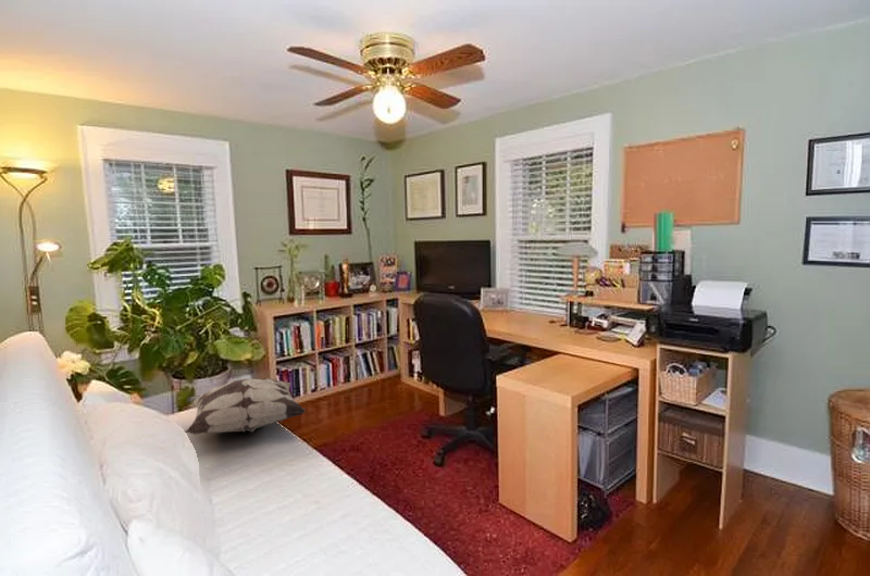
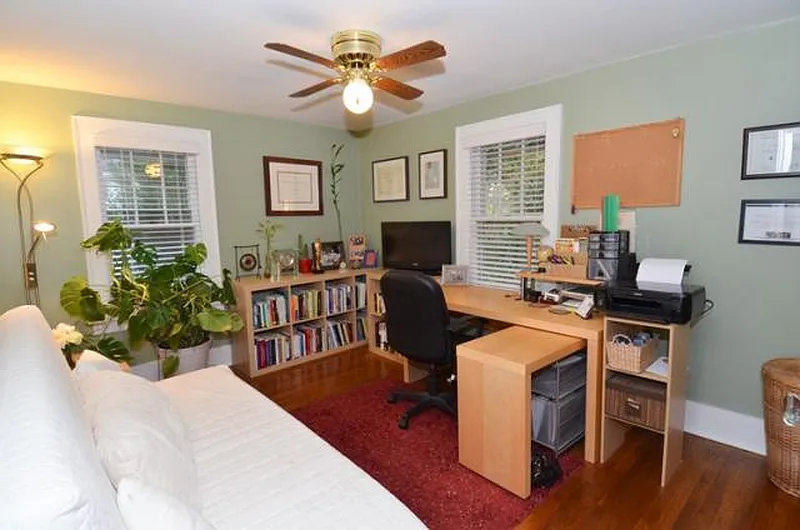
- decorative pillow (244, 403)
